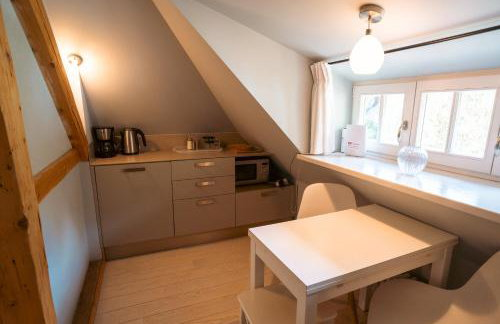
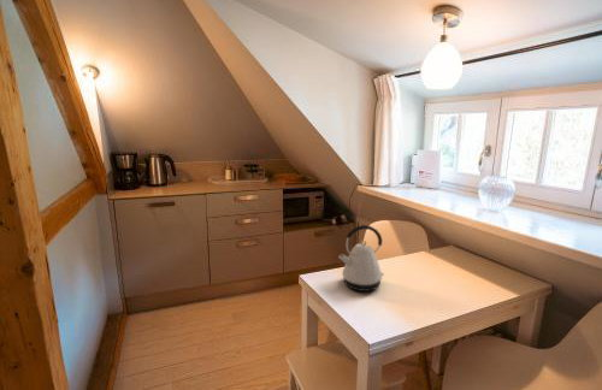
+ kettle (361, 255)
